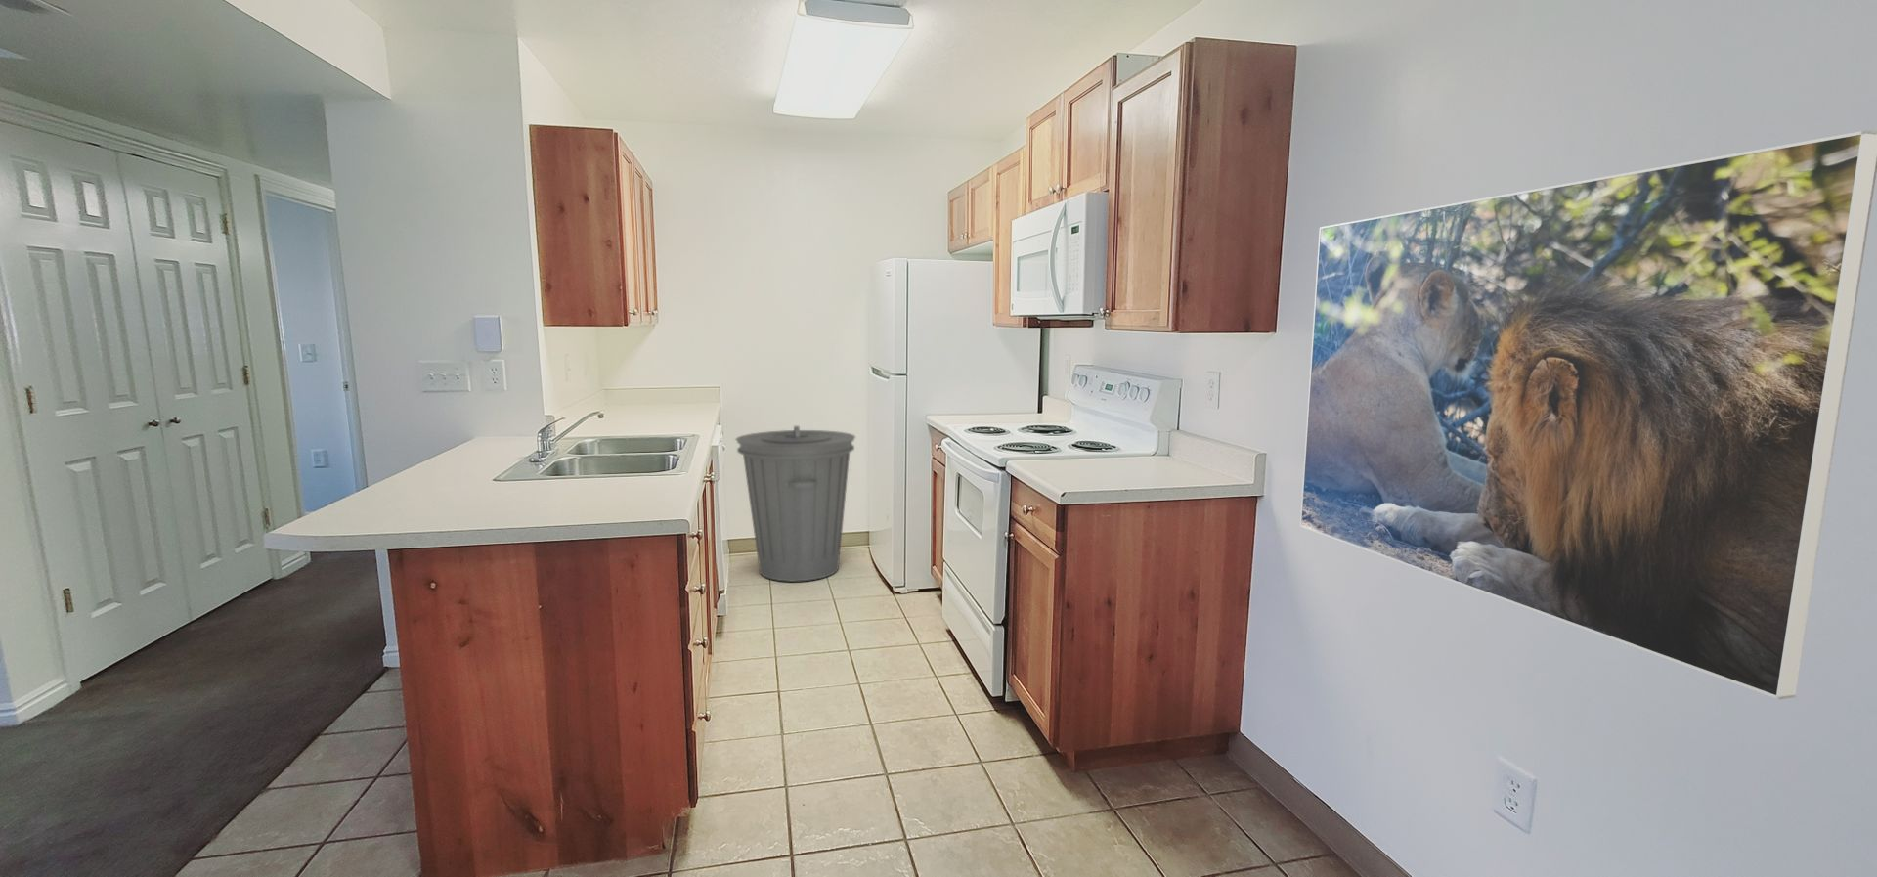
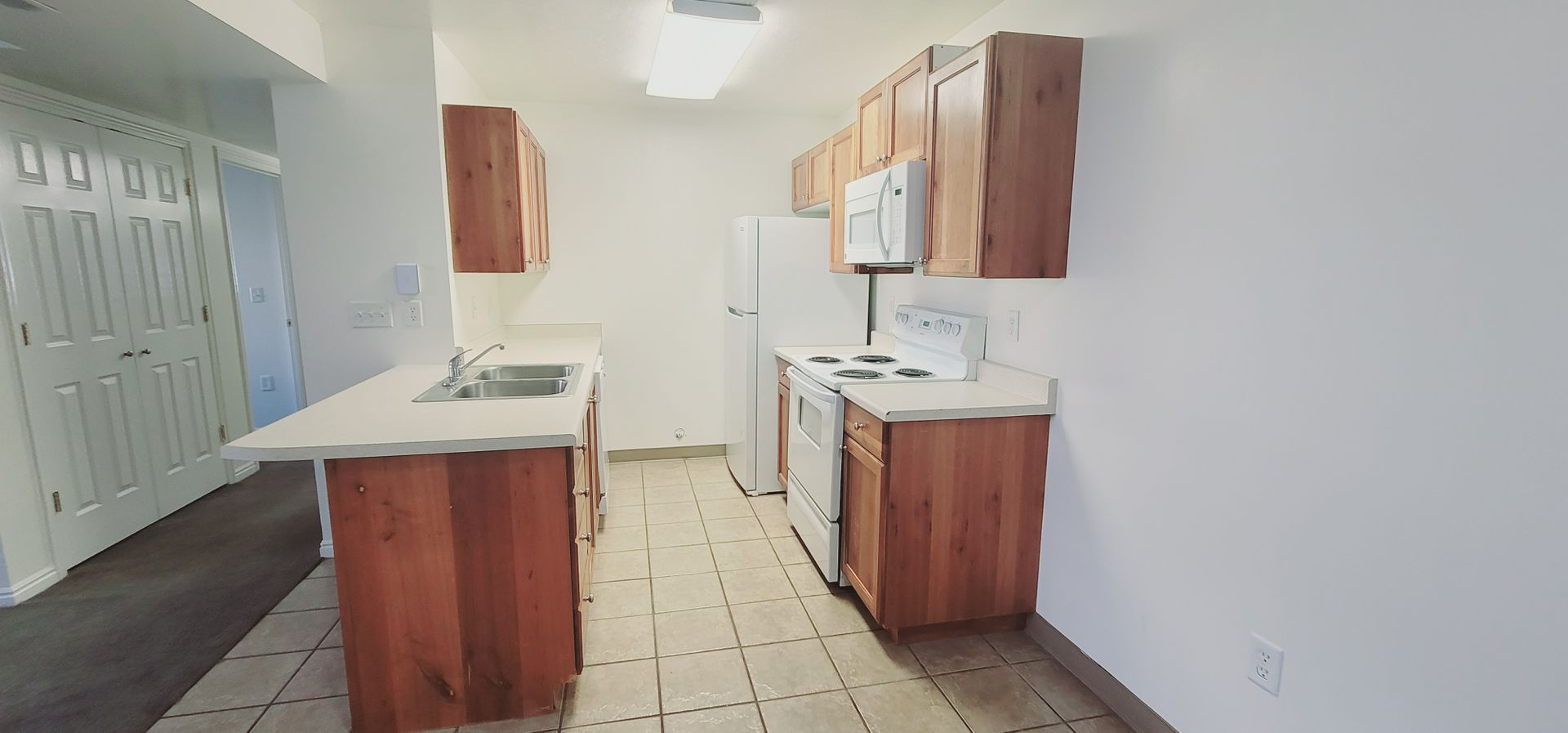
- trash can (797, 499)
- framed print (1490, 397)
